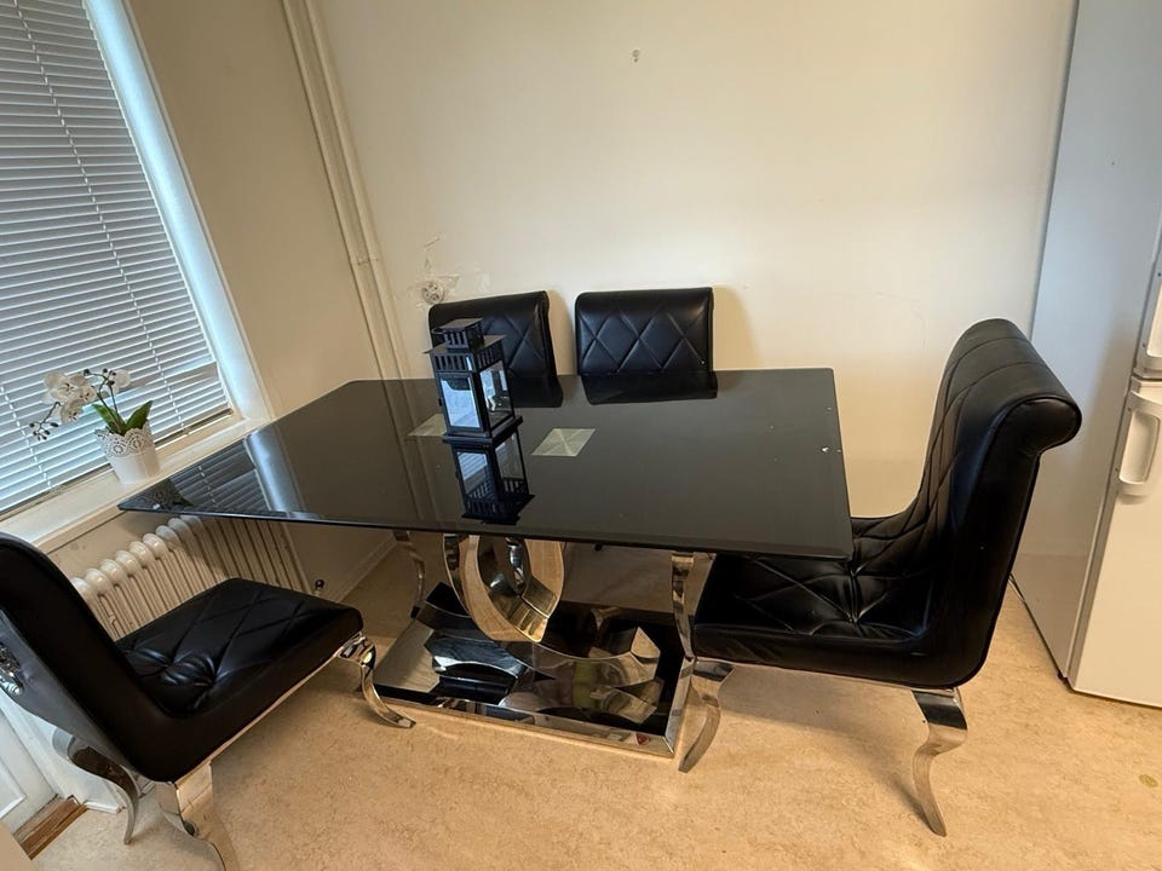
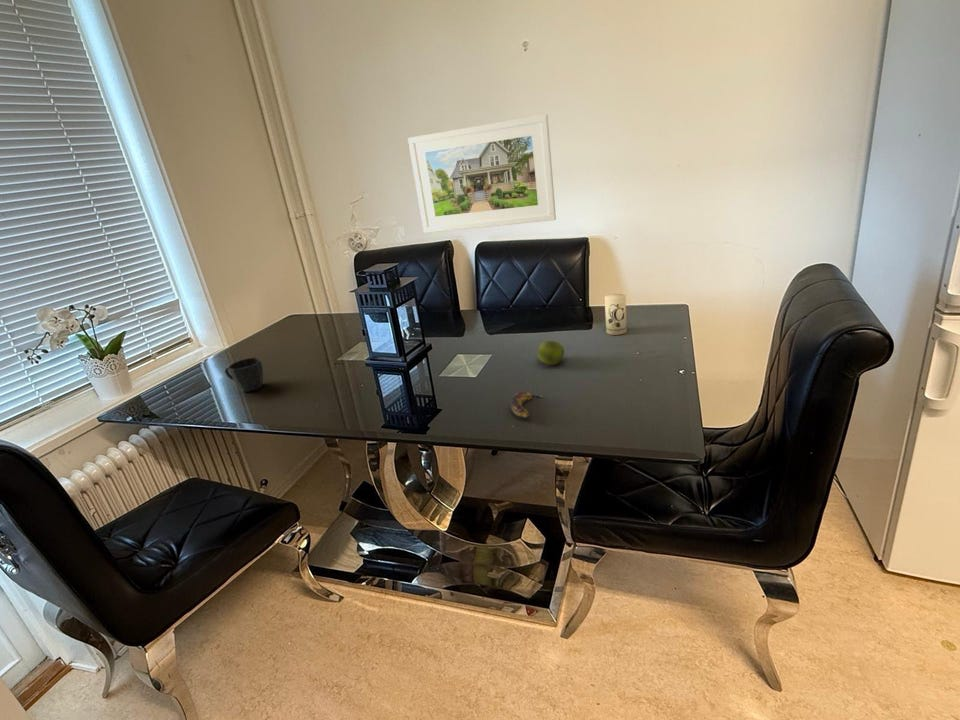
+ cup (247, 375)
+ candle (615, 314)
+ banana (524, 401)
+ fruit (550, 352)
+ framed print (481, 178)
